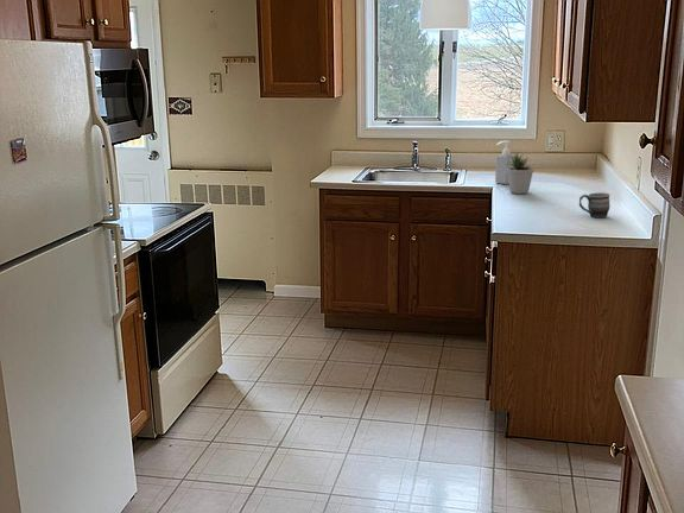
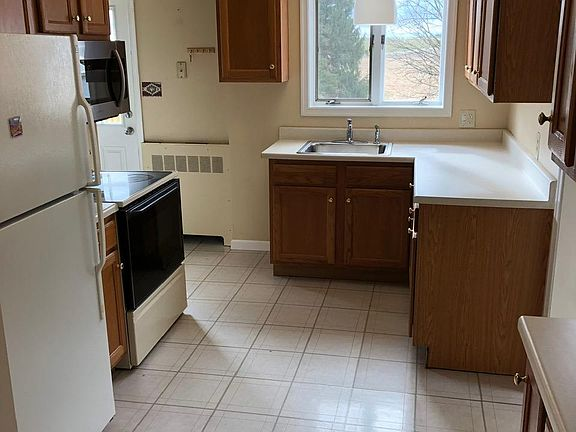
- mug (595, 204)
- potted plant (520, 171)
- soap dispenser (505, 162)
